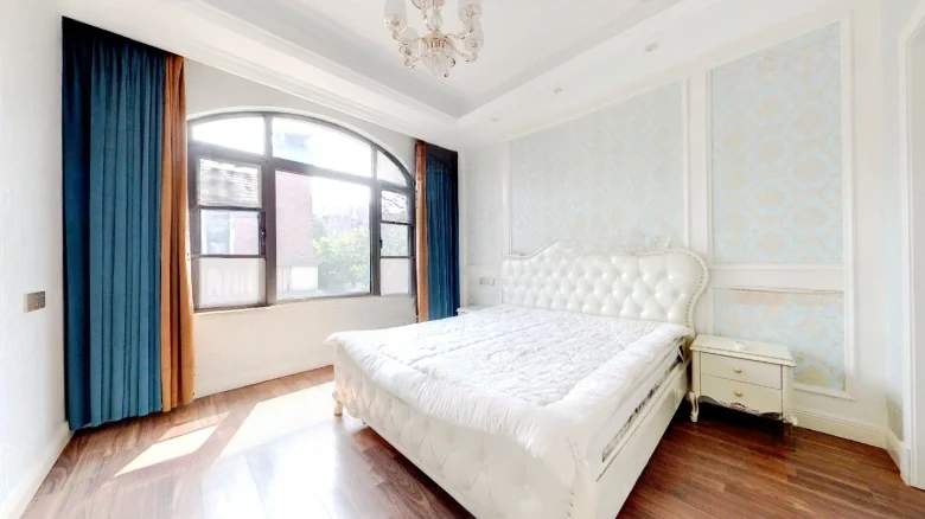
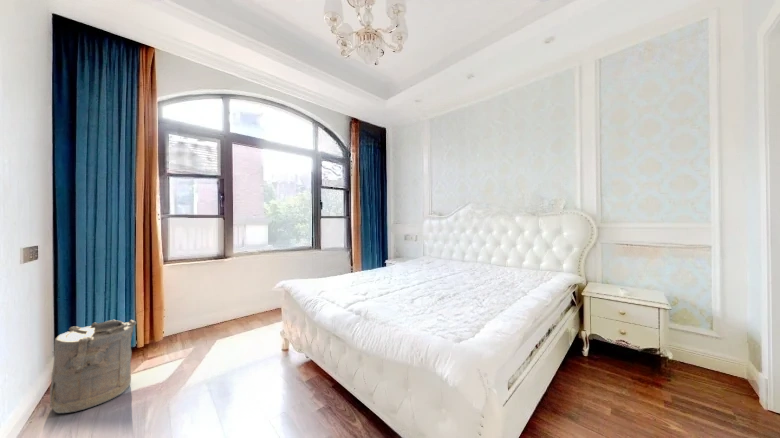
+ laundry hamper (92, 361)
